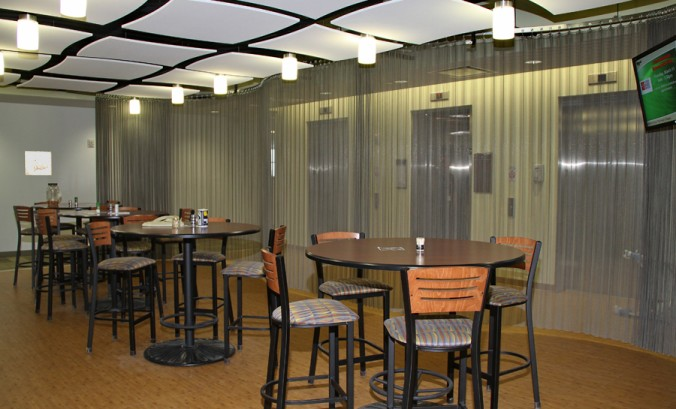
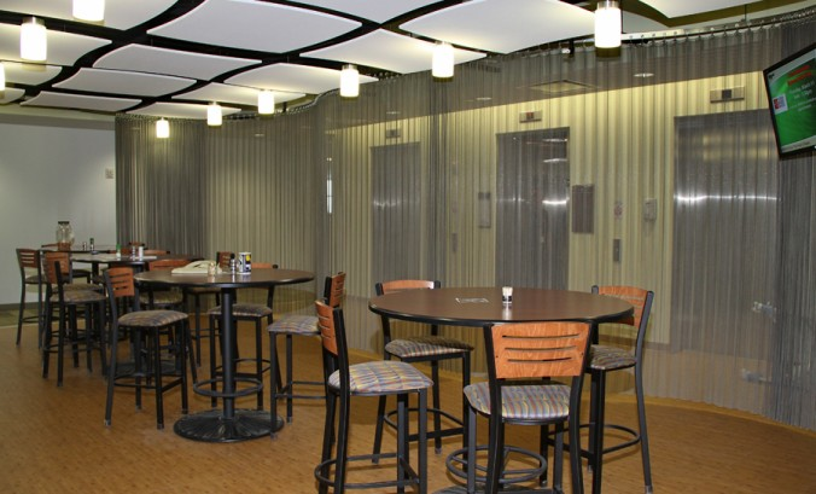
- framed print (38, 163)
